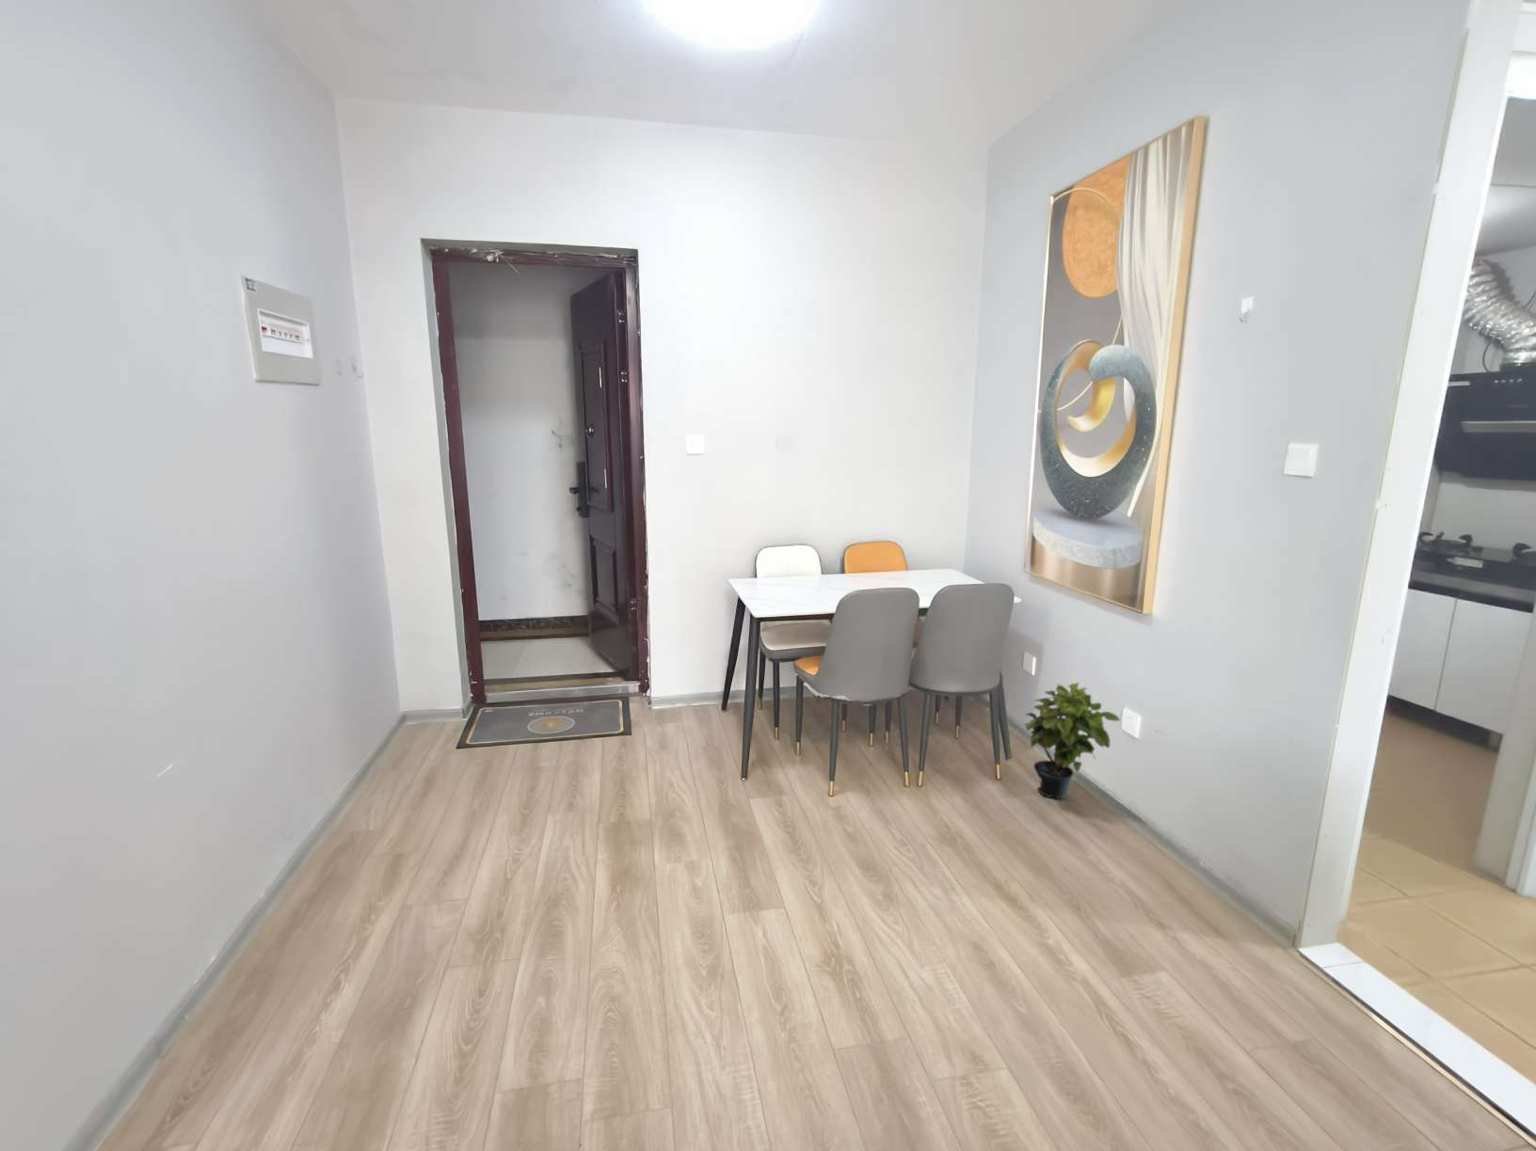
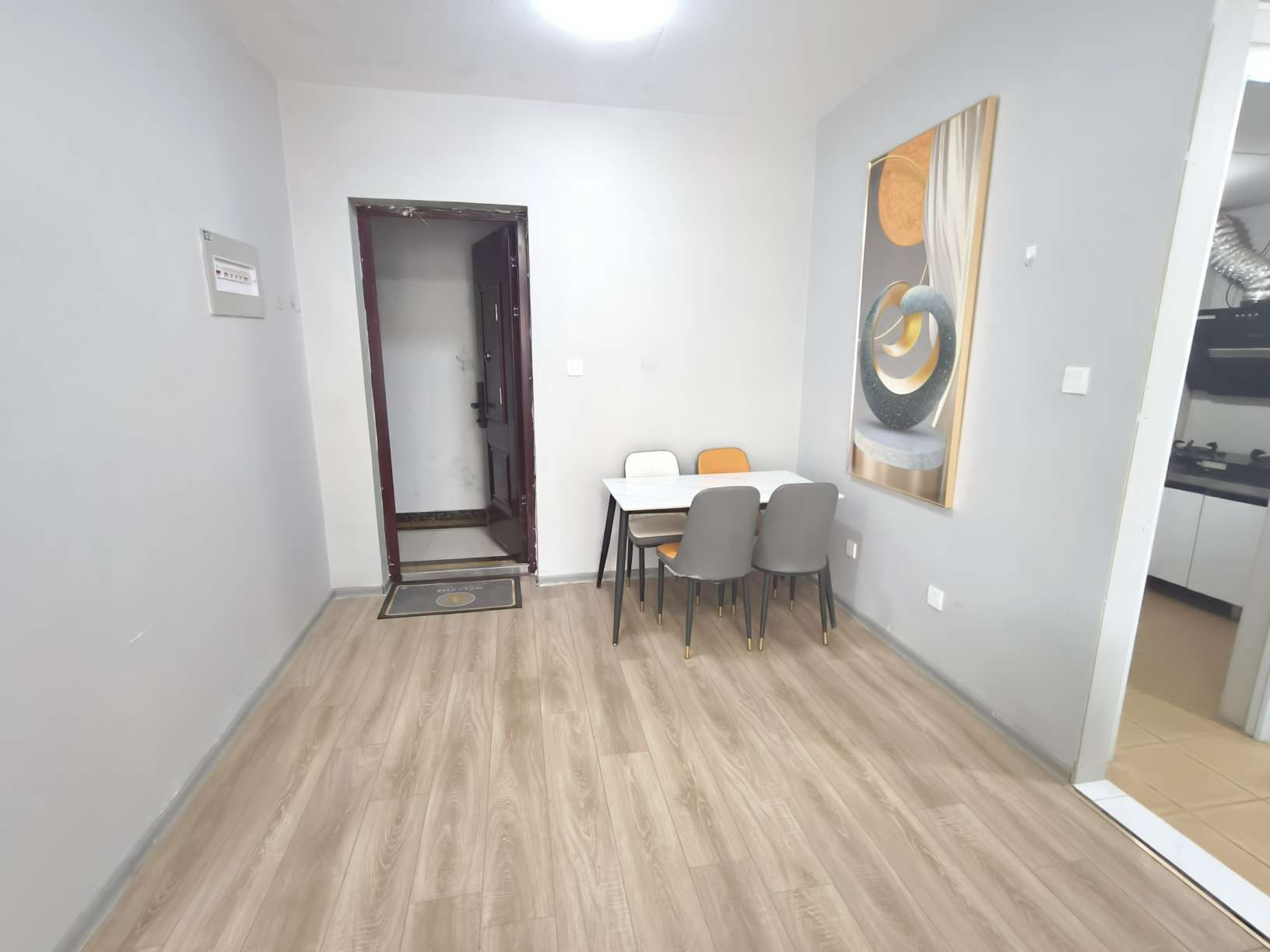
- potted plant (1062, 739)
